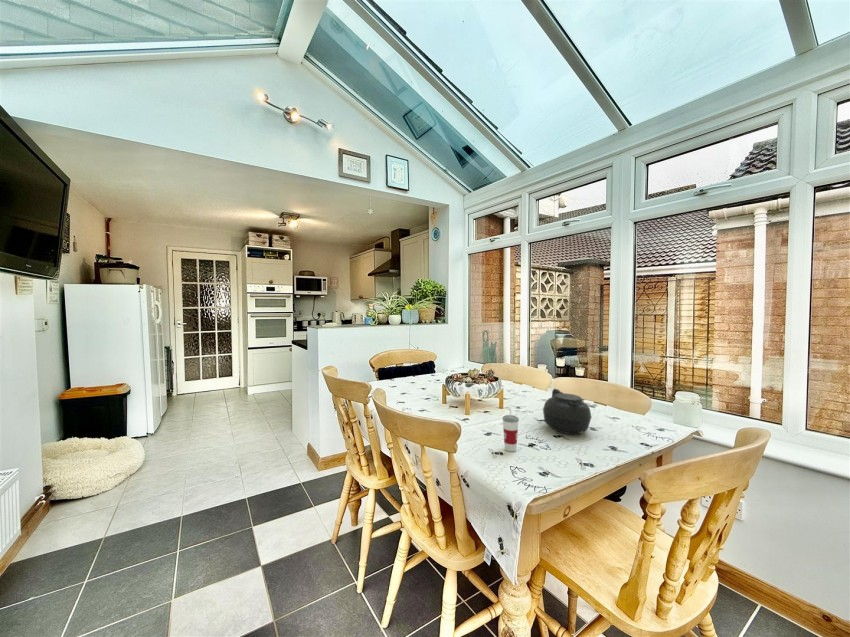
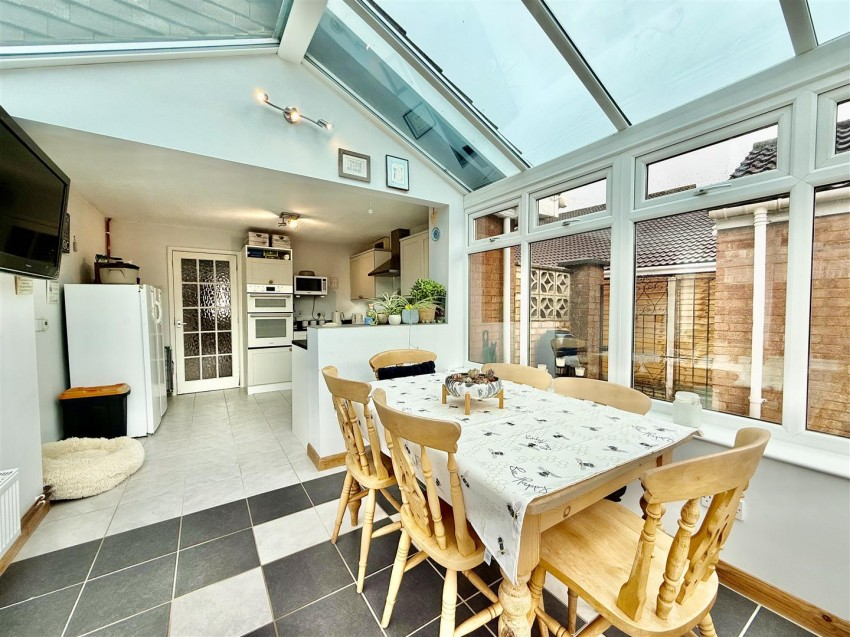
- teapot (564, 410)
- cup (510, 427)
